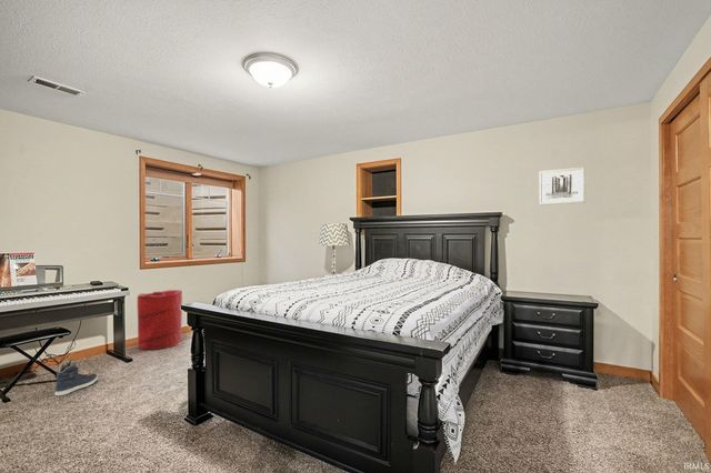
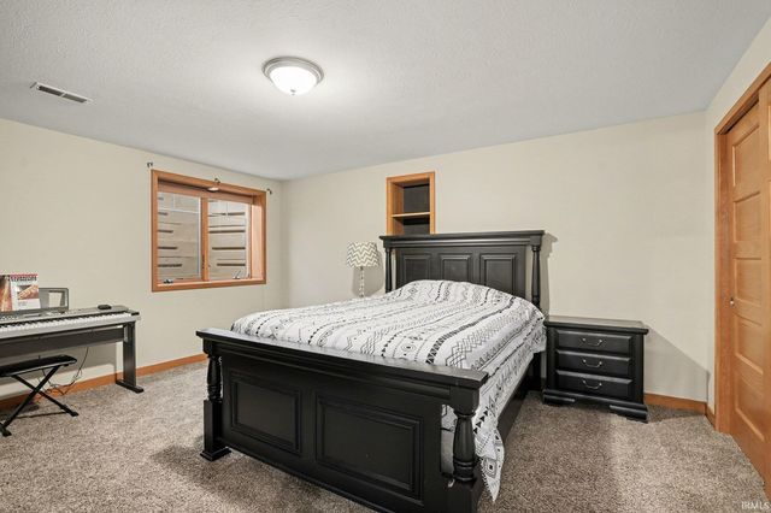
- sneaker (77, 372)
- laundry hamper (160, 316)
- wall art (561, 187)
